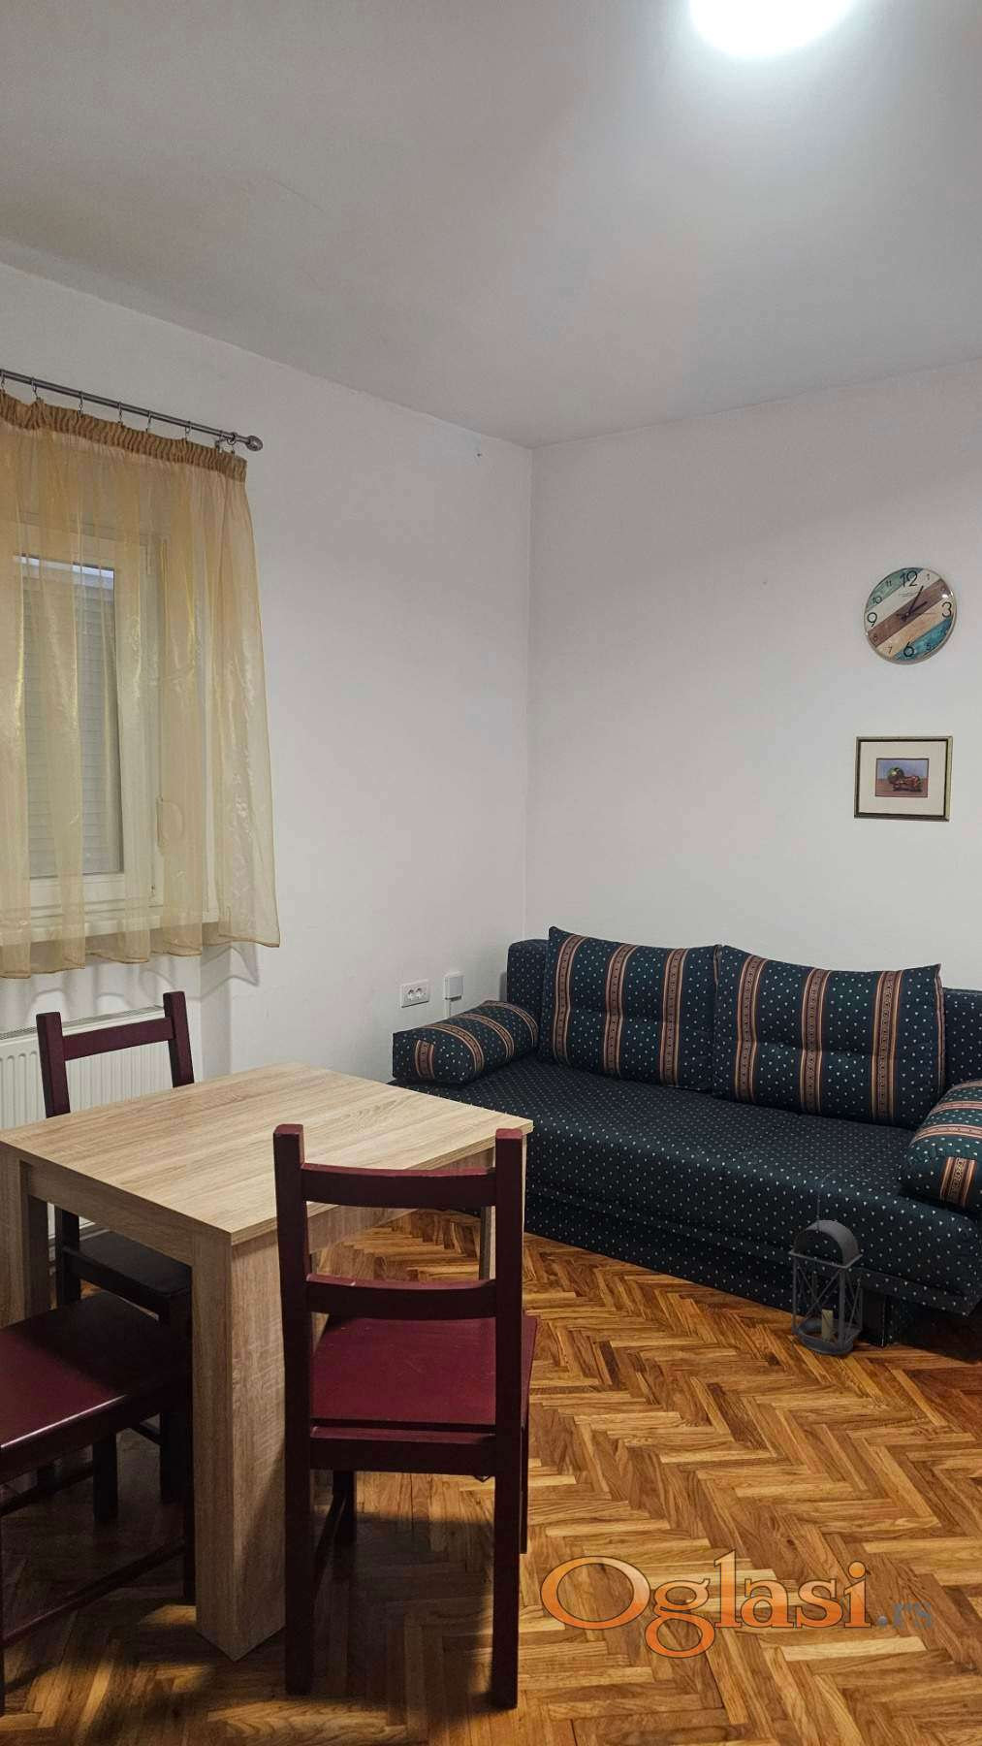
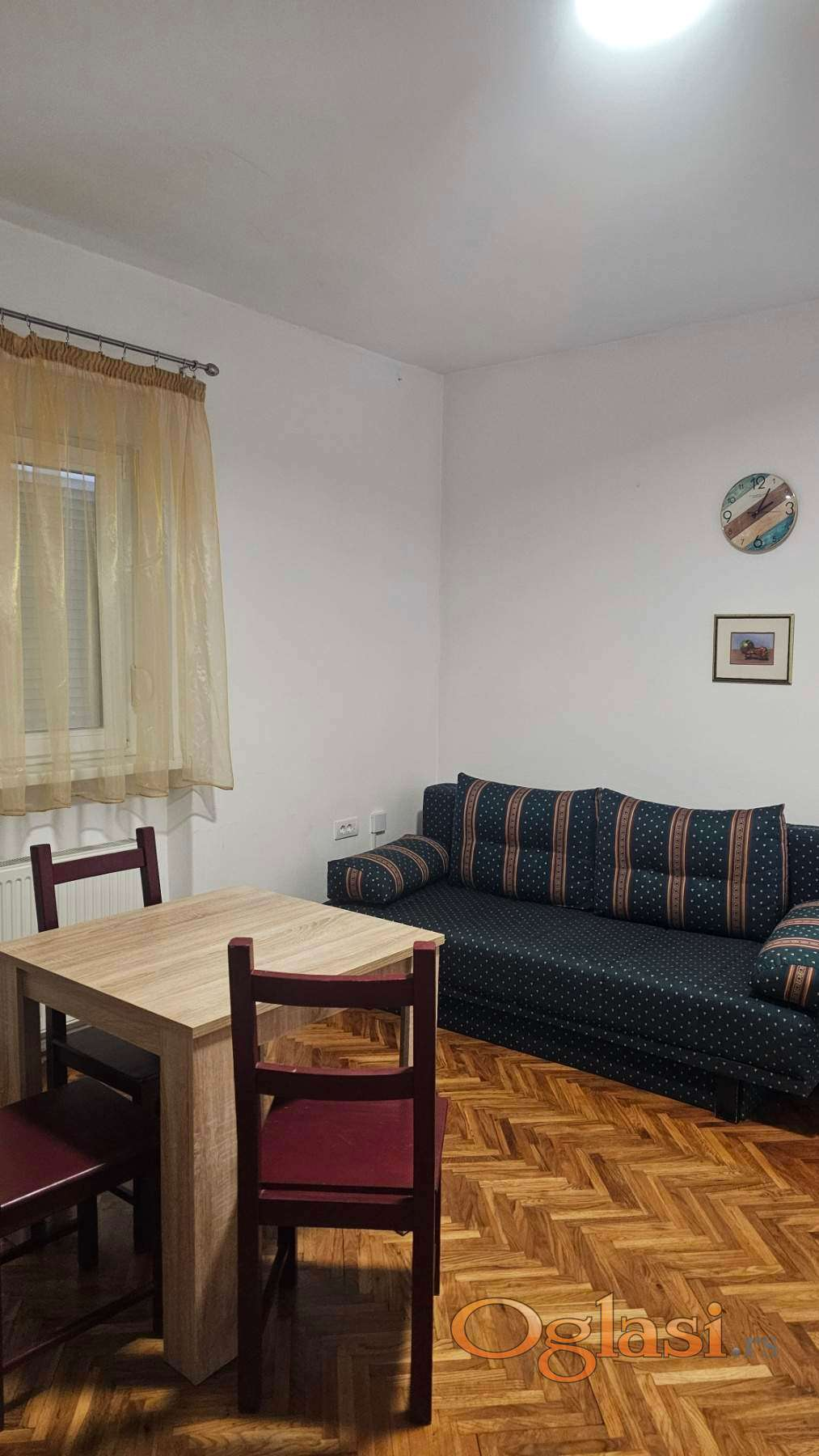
- lantern (827, 1262)
